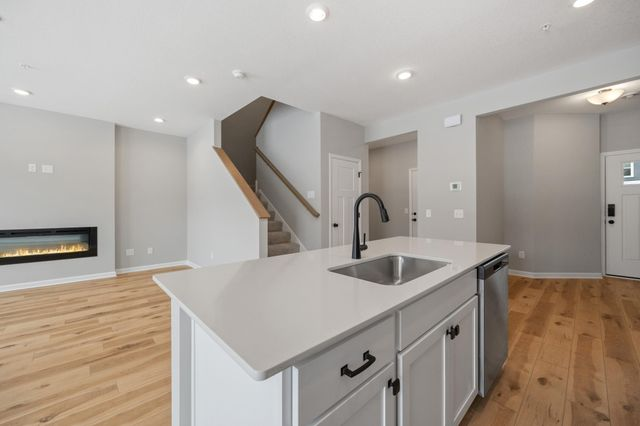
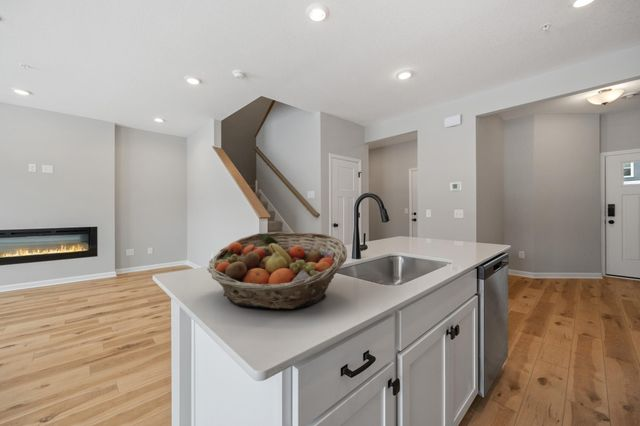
+ fruit basket (278, 264)
